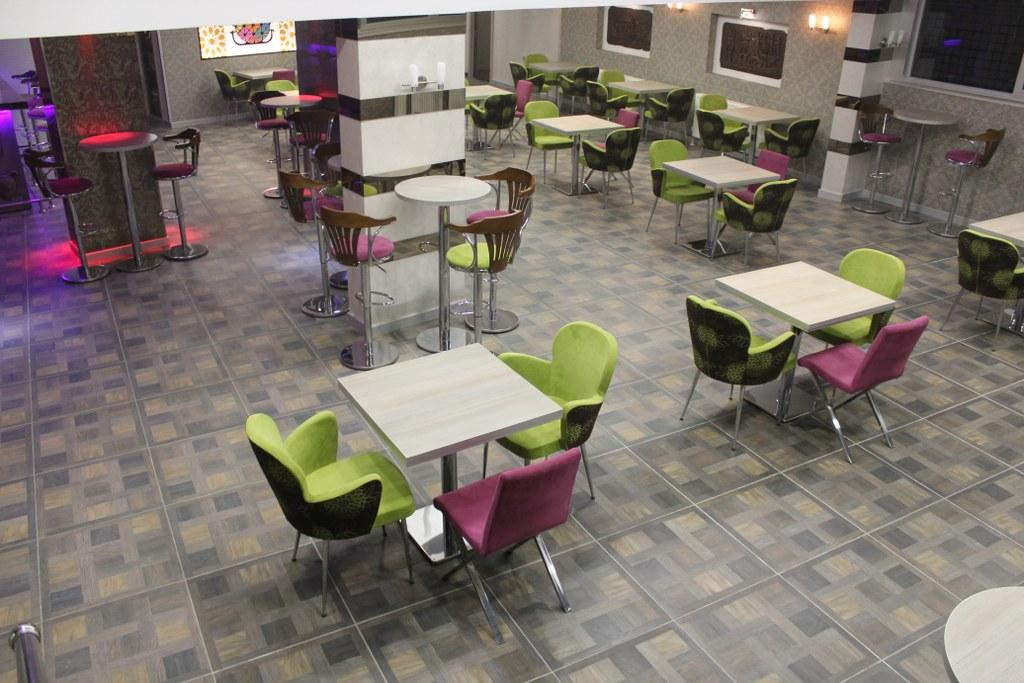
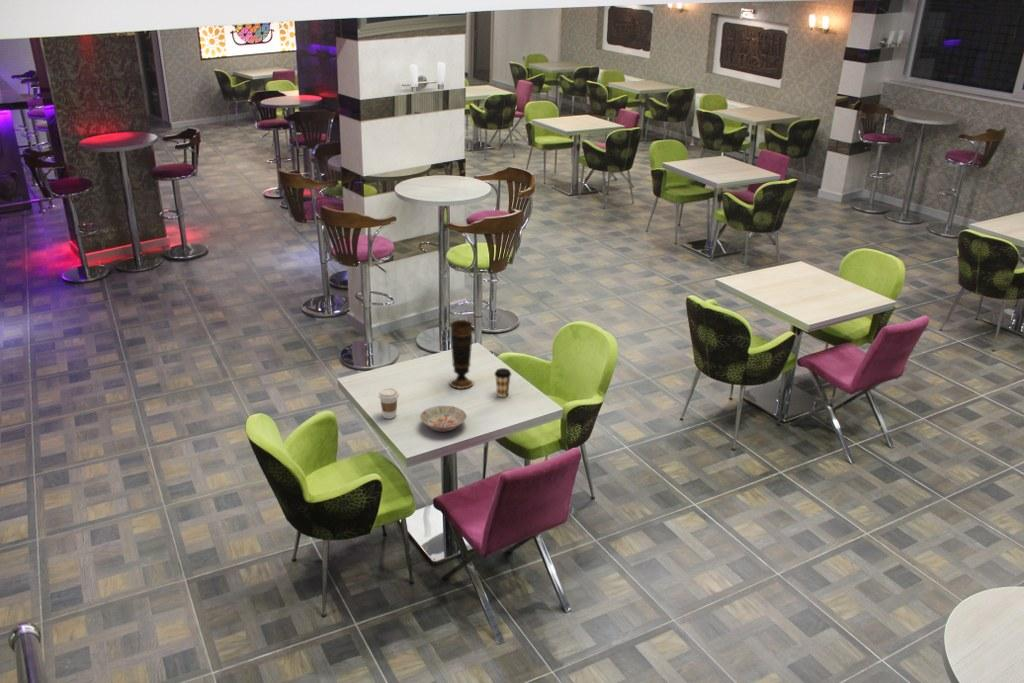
+ coffee cup (389, 403)
+ coffee cup (502, 383)
+ bowl (443, 421)
+ vase (461, 354)
